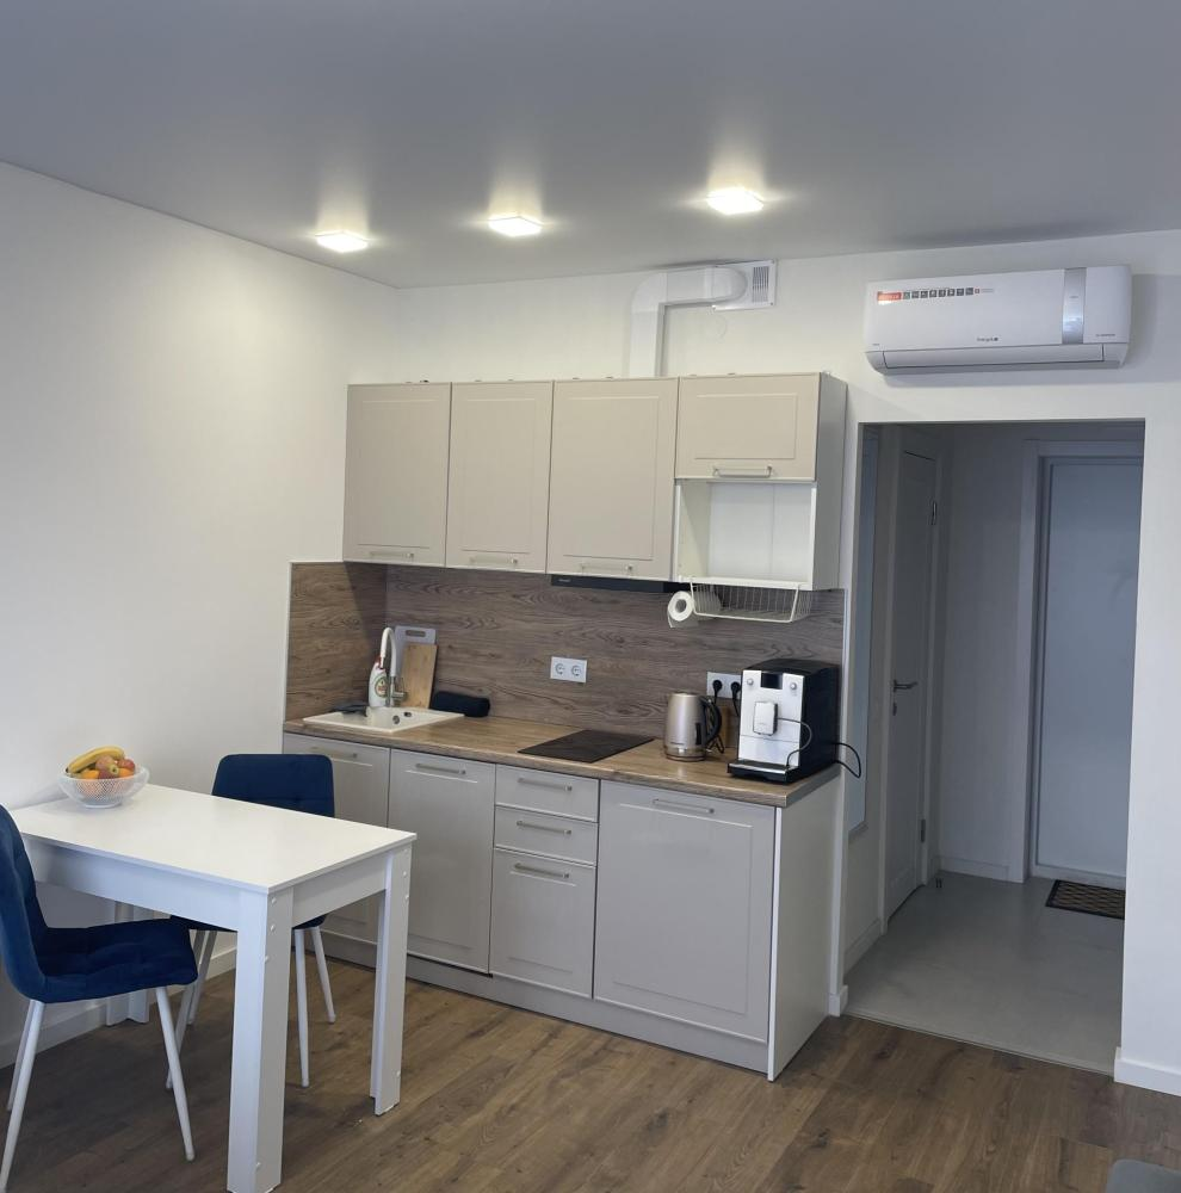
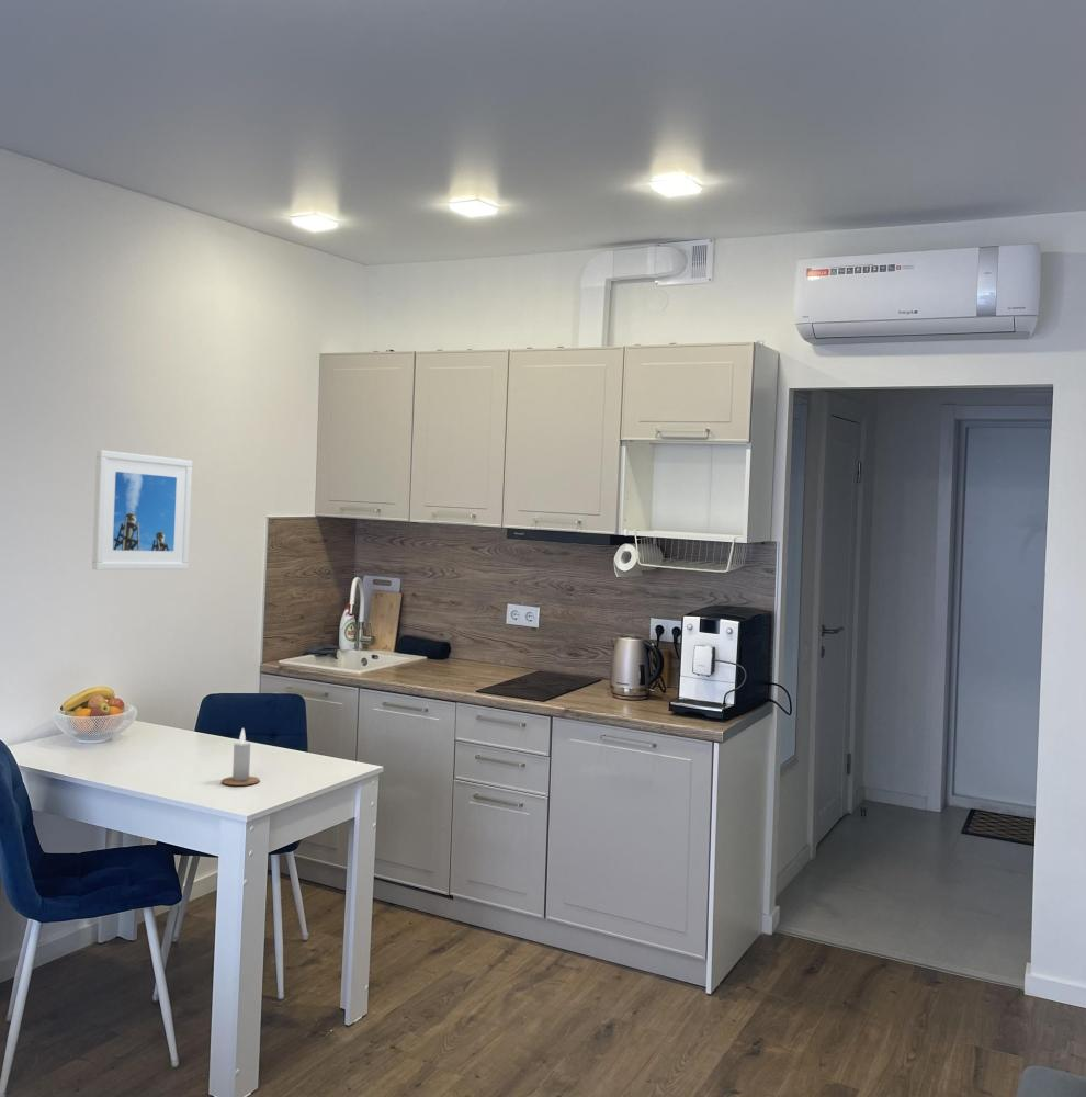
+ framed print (144, 512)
+ candle (241, 754)
